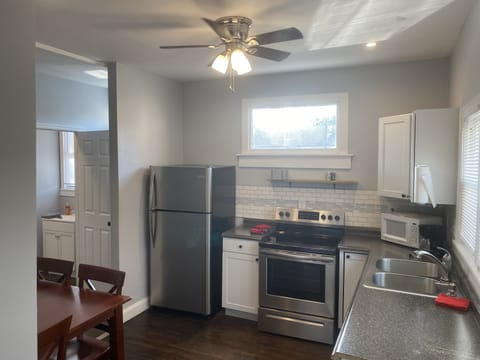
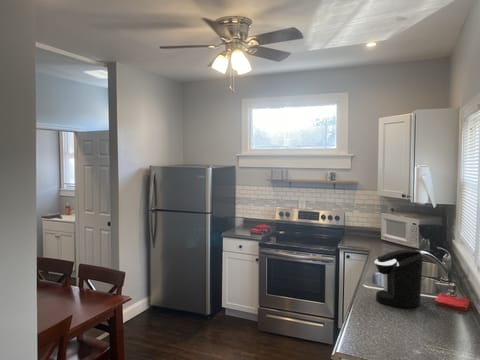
+ coffee maker (397, 275)
